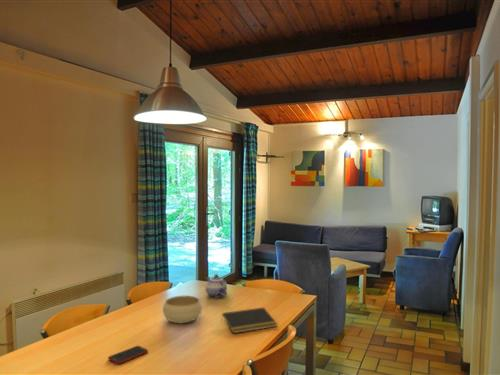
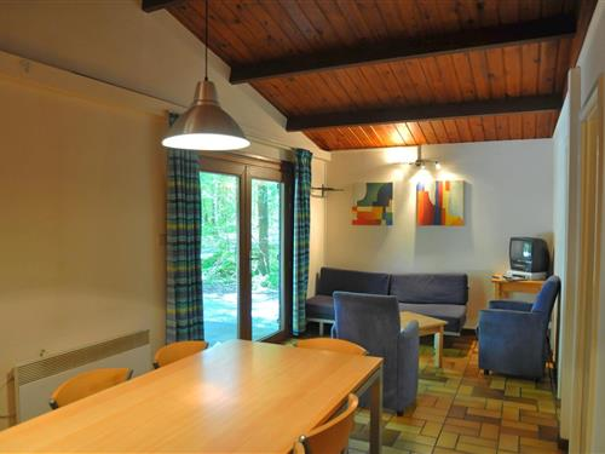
- bowl (182, 310)
- cell phone (128, 354)
- teapot (216, 285)
- notepad (249, 319)
